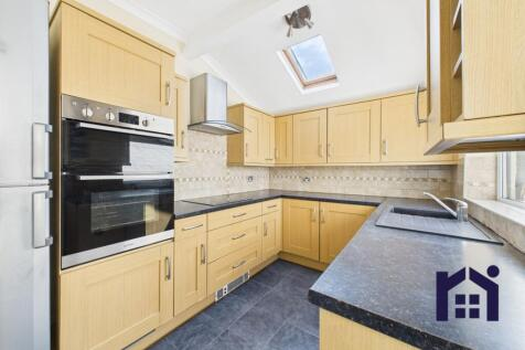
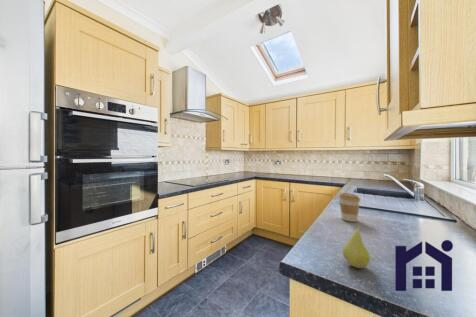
+ fruit (356, 245)
+ coffee cup (349, 206)
